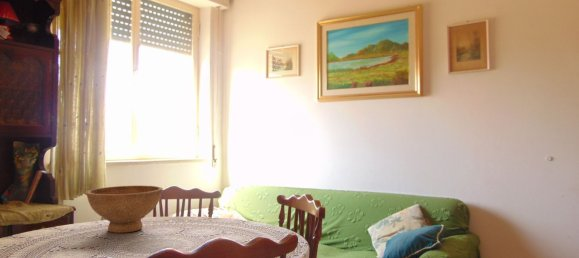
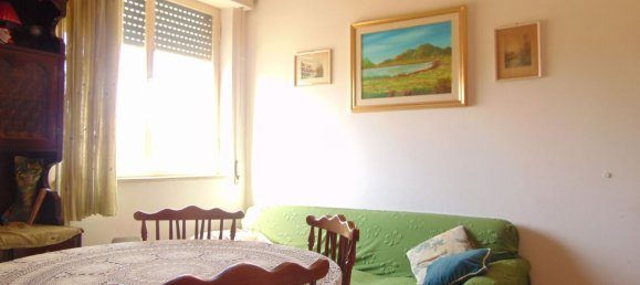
- bowl (125, 209)
